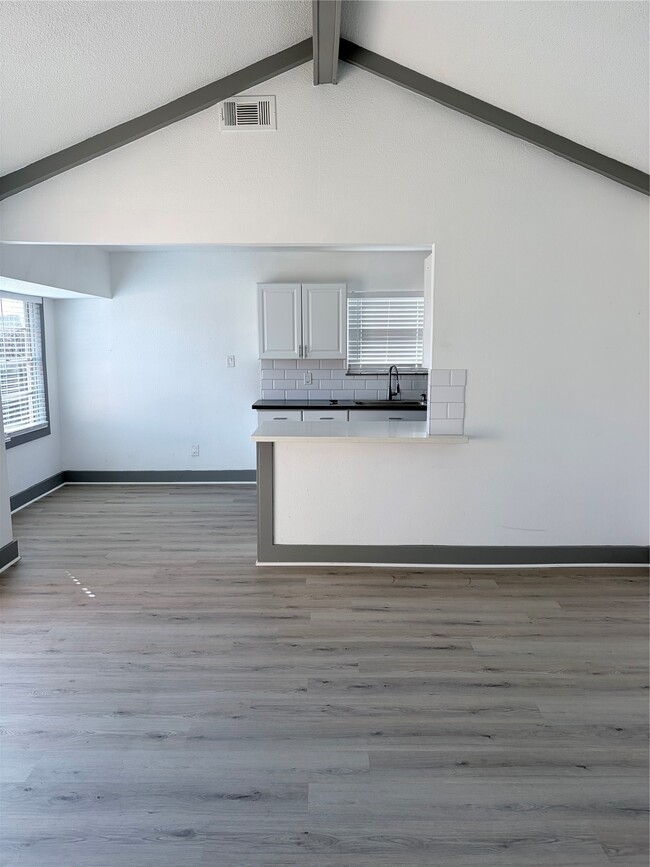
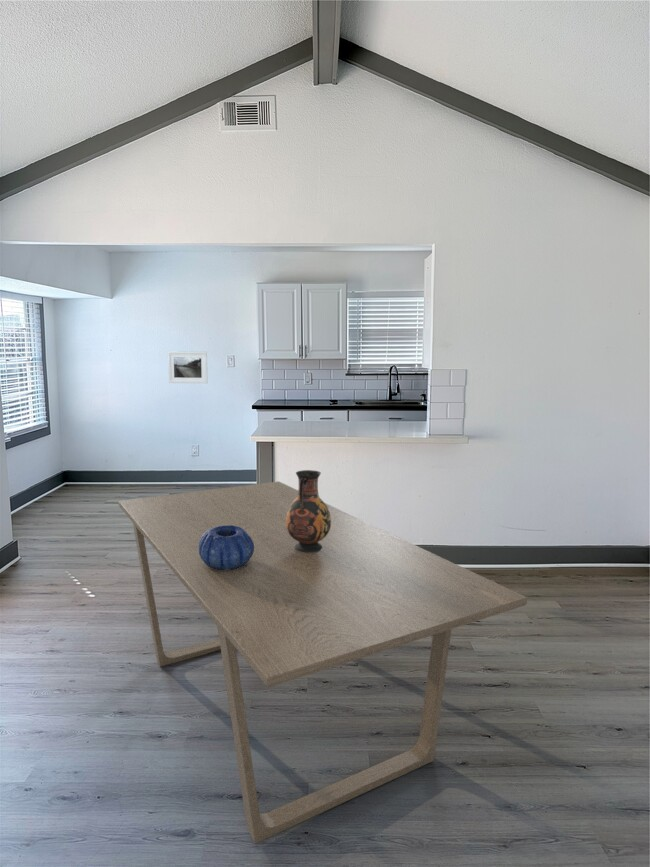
+ dining table (276, 622)
+ decorative bowl (226, 546)
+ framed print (187, 367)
+ vase (308, 509)
